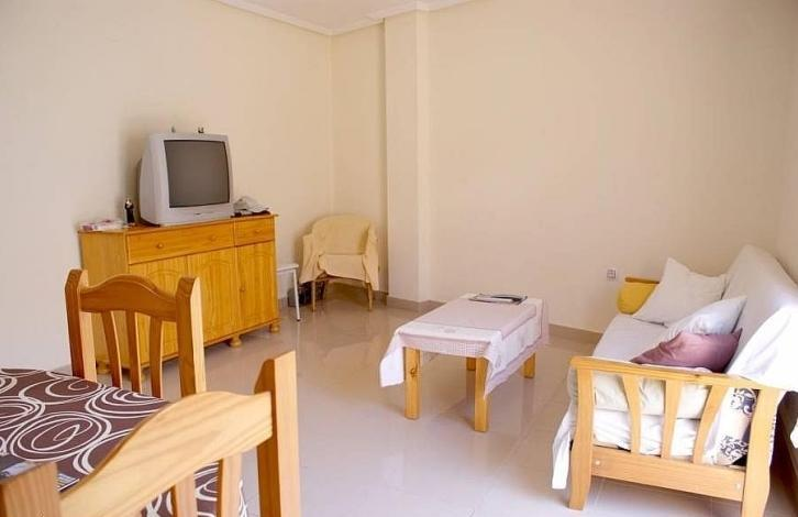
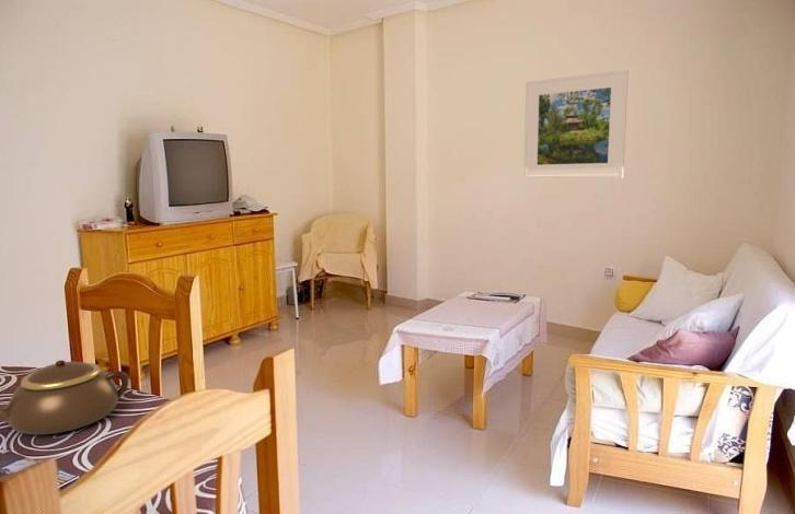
+ teapot (60, 392)
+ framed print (572, 128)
